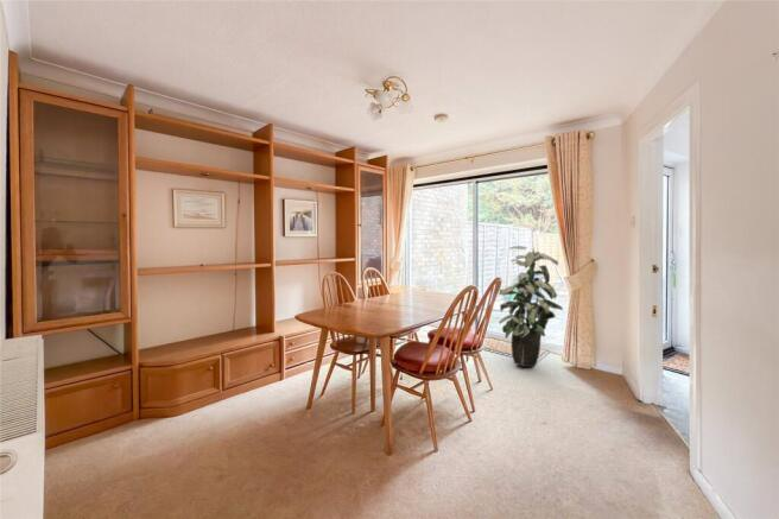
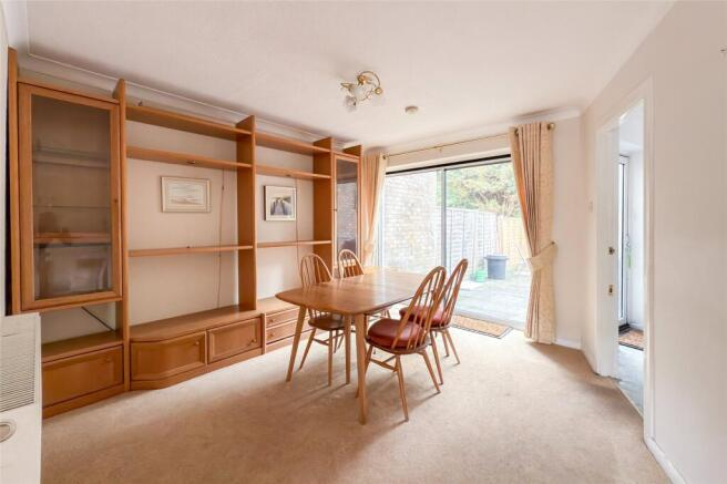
- indoor plant (525, 304)
